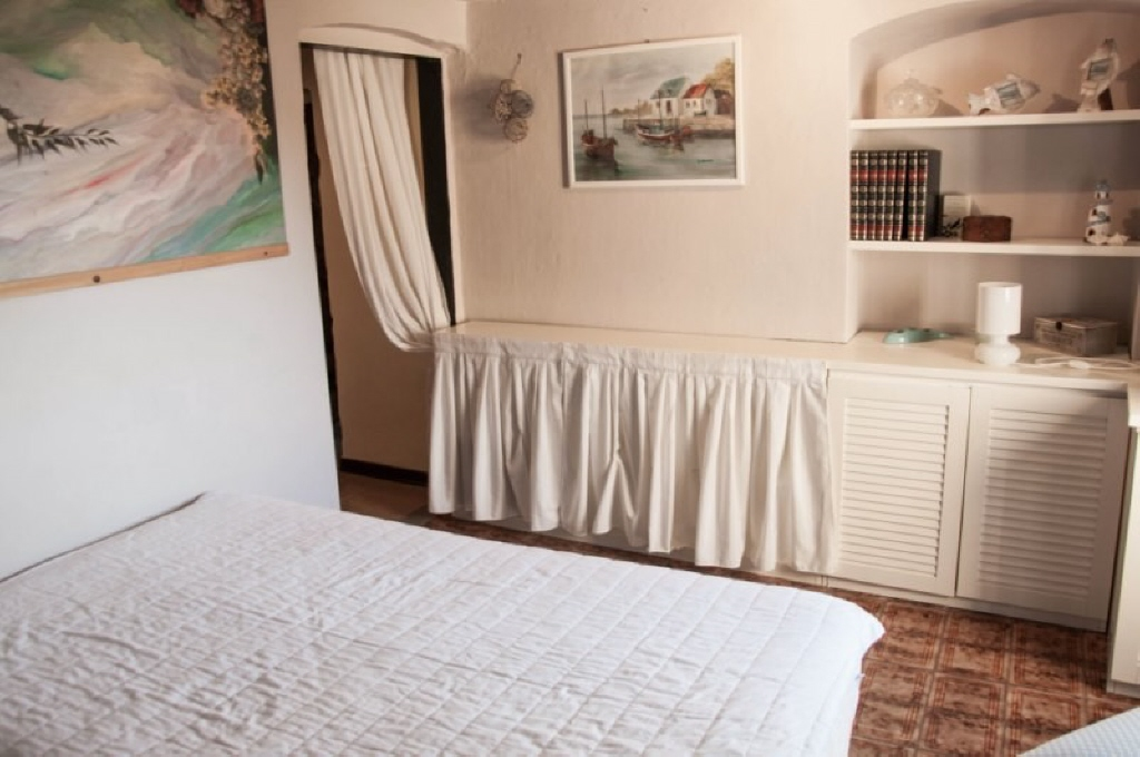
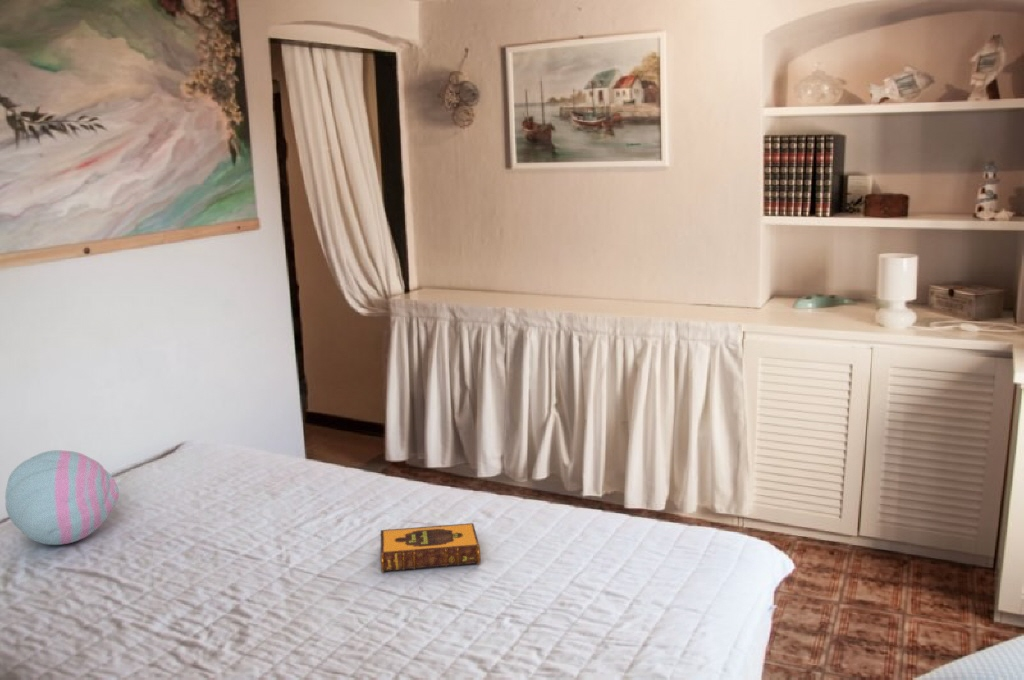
+ hardback book (429, 547)
+ cushion (63, 496)
